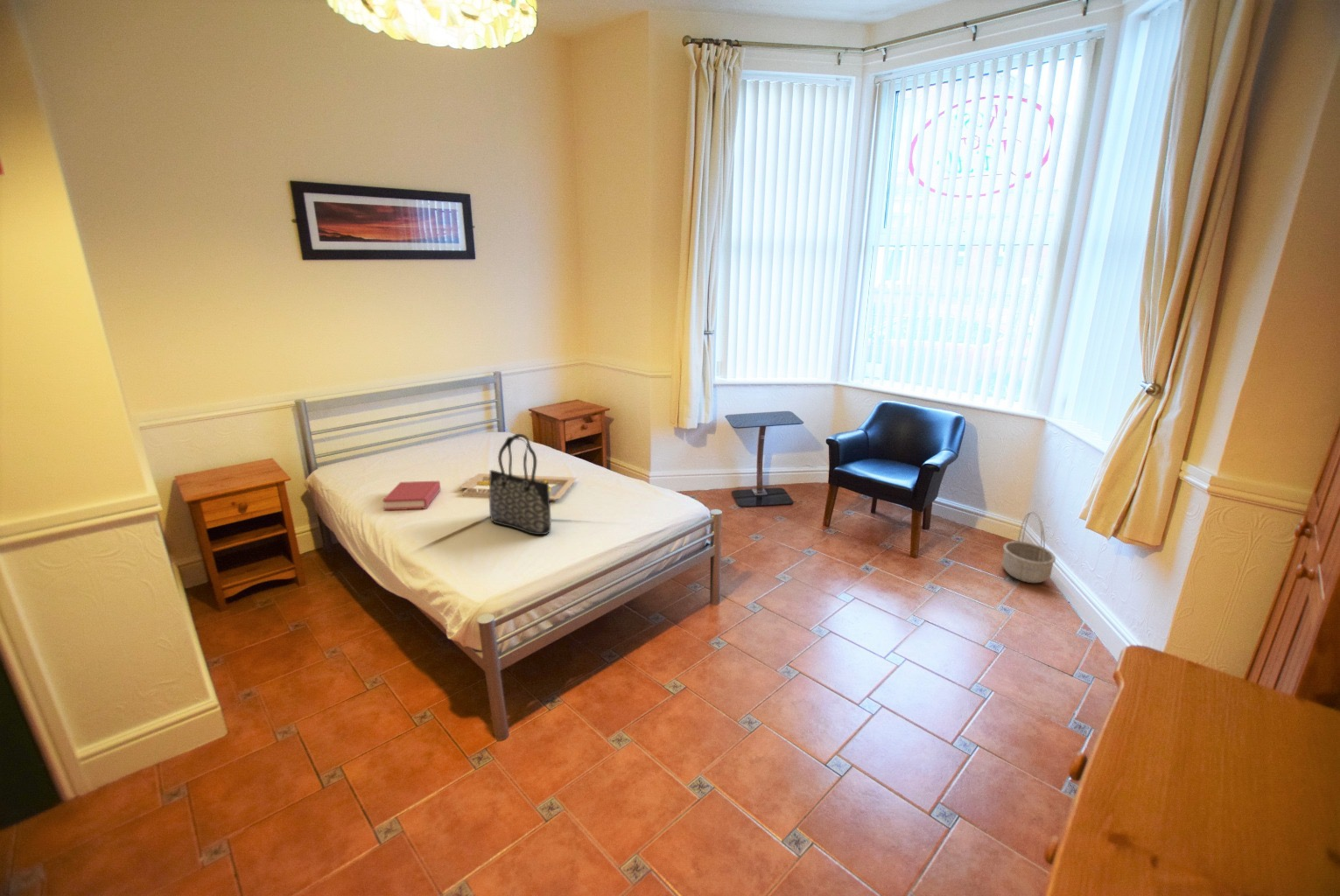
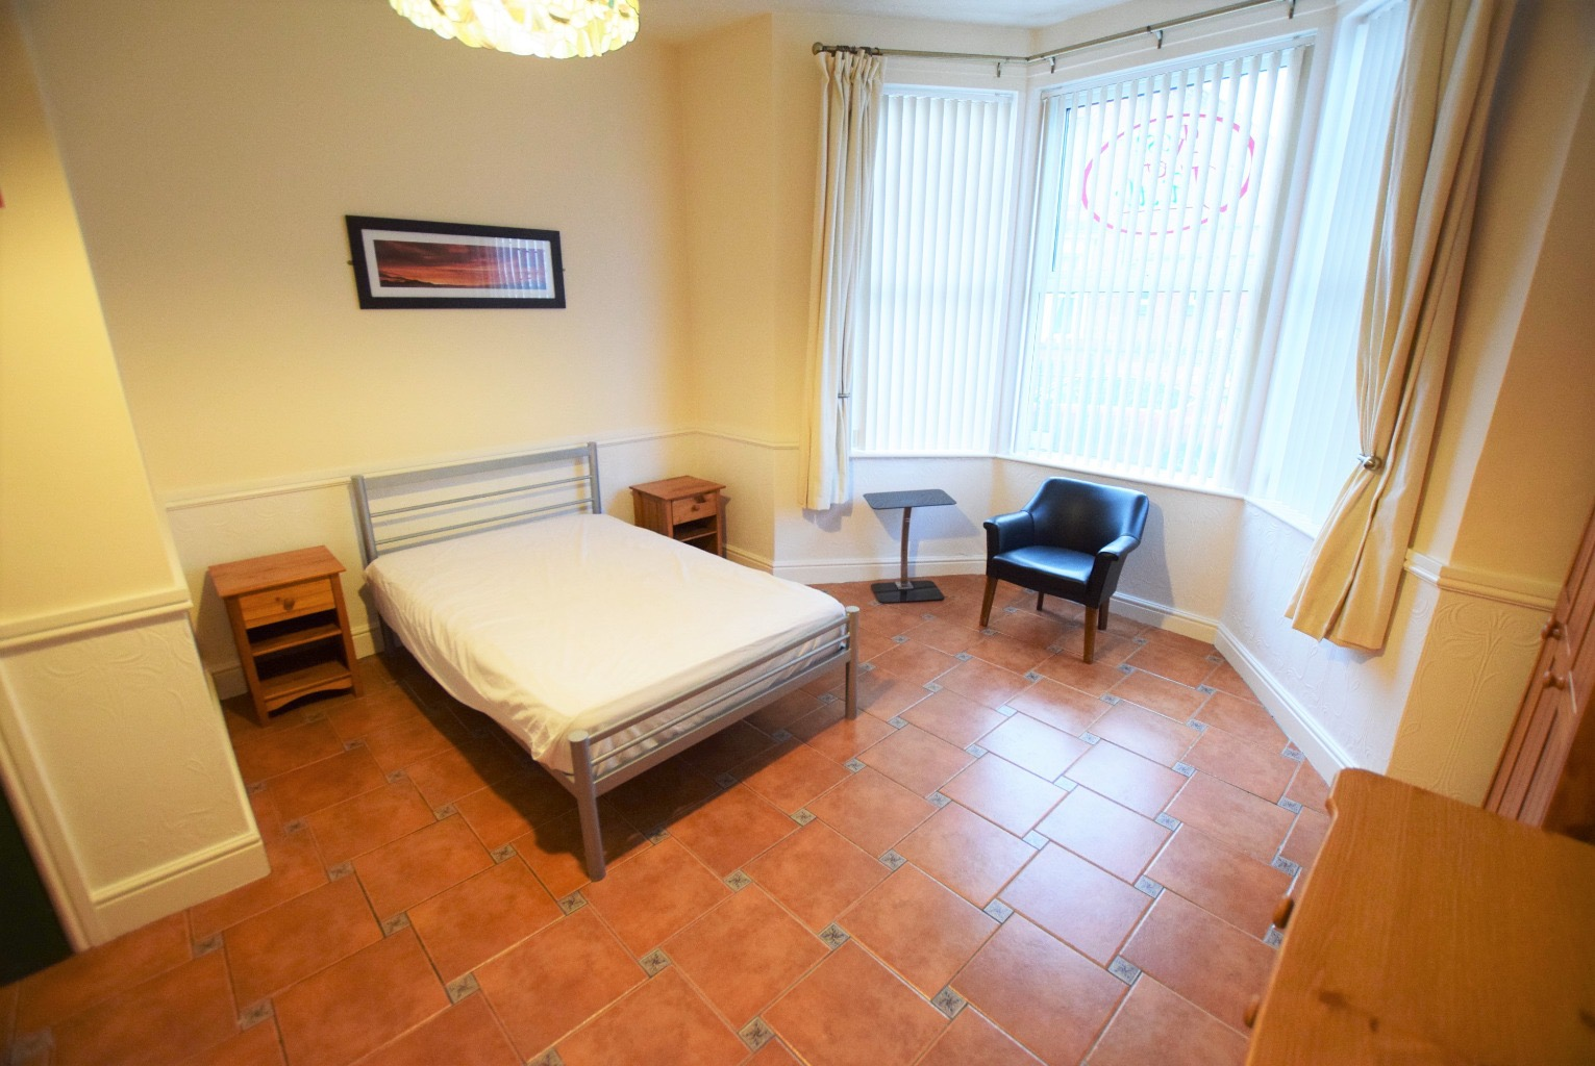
- tote bag (518, 482)
- hardback book (413, 494)
- serving tray (521, 477)
- basket (1030, 544)
